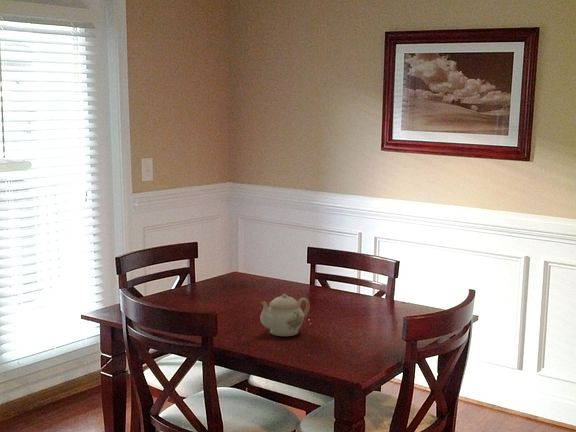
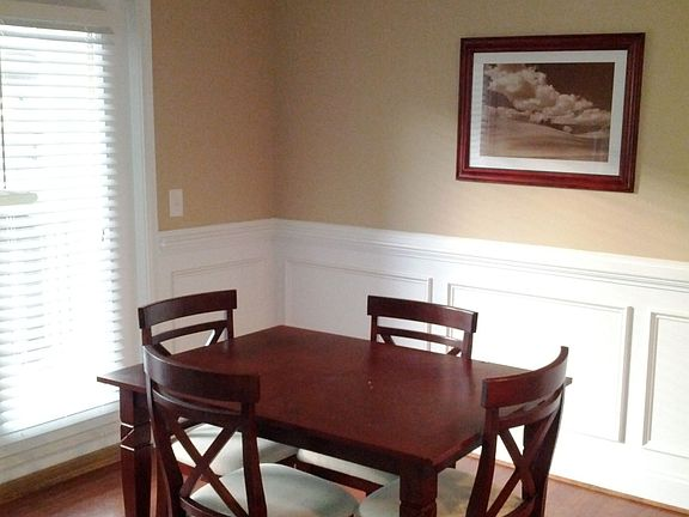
- teapot (285, 313)
